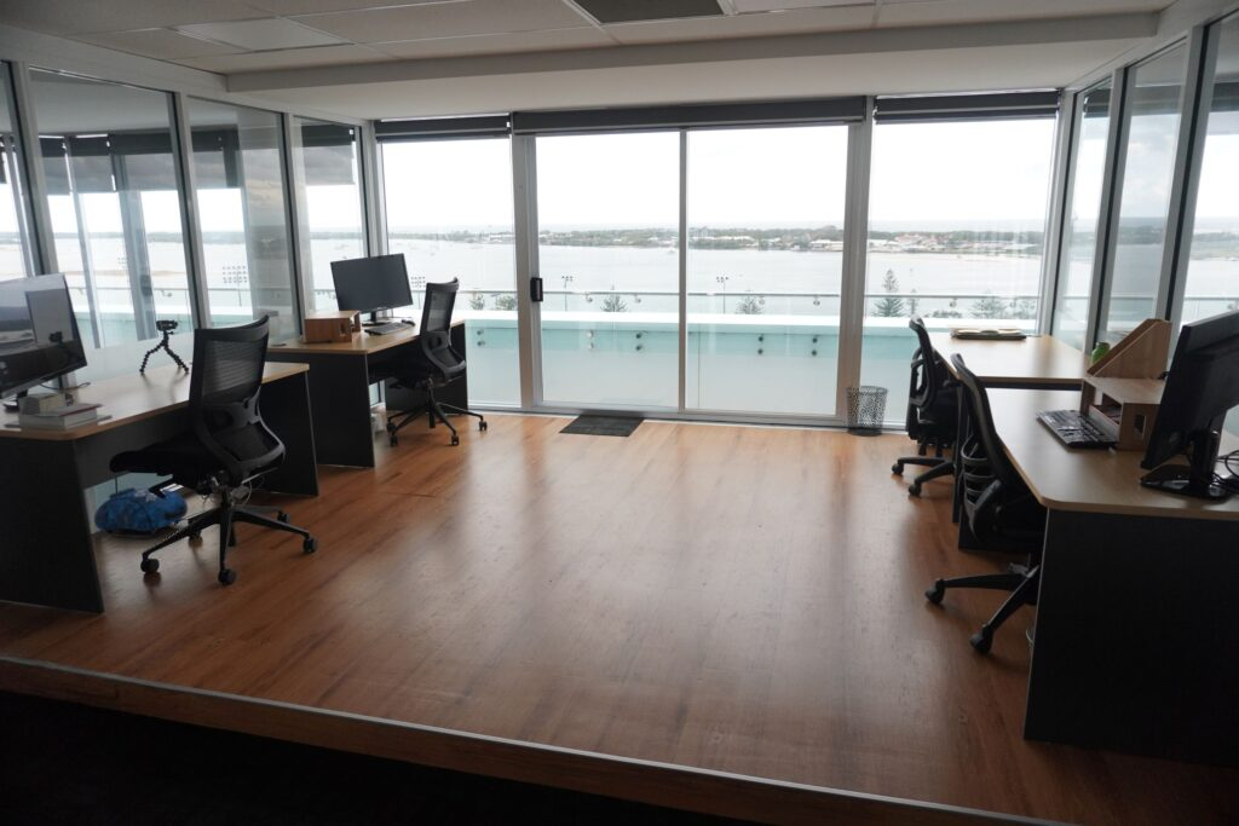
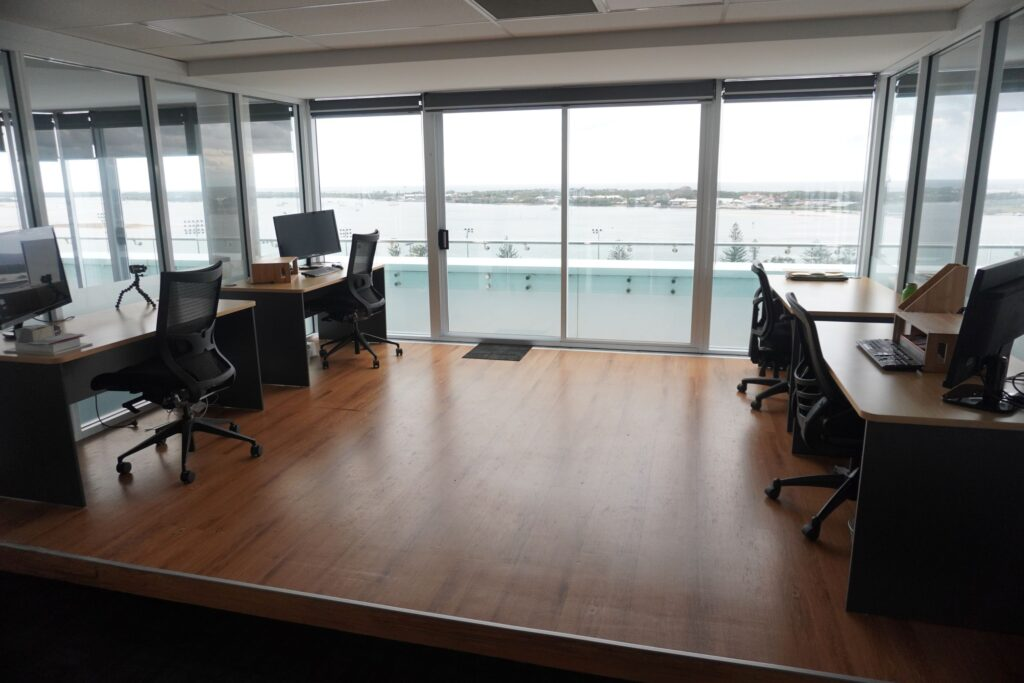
- backpack (144, 510)
- waste bin (865, 410)
